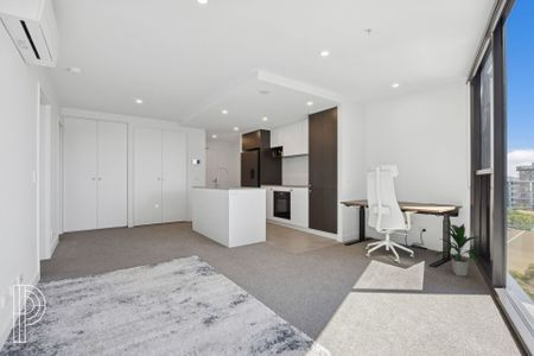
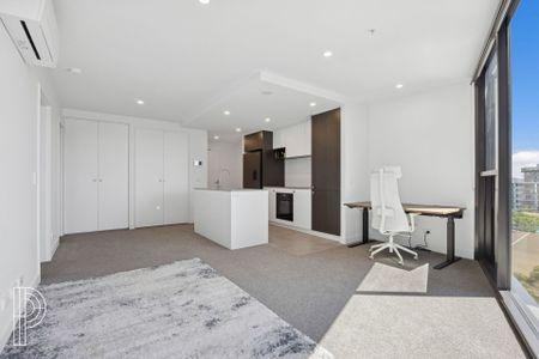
- indoor plant (457, 248)
